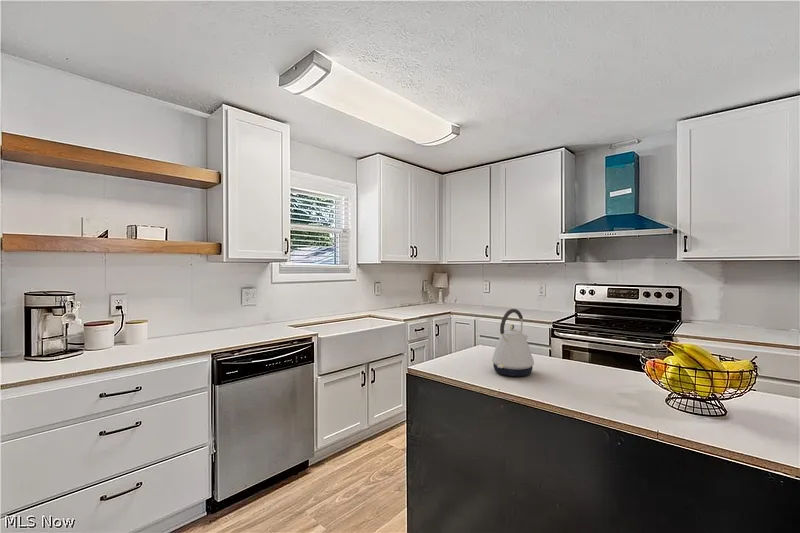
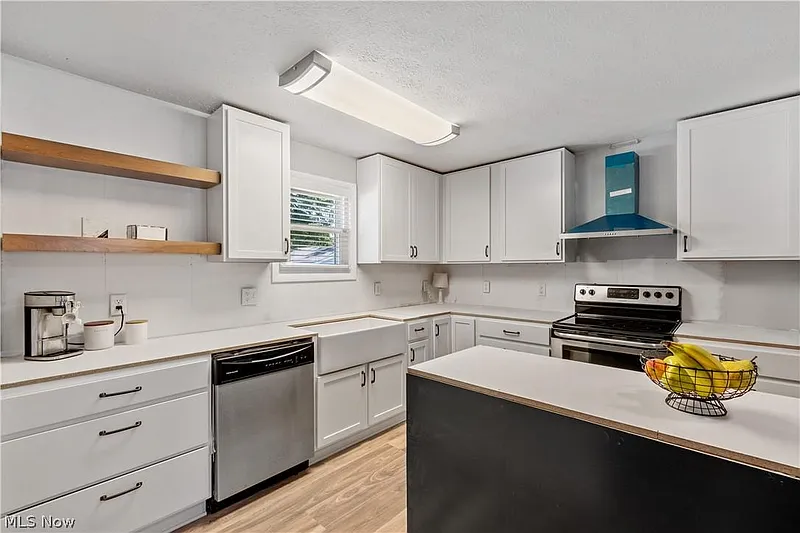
- kettle (513, 340)
